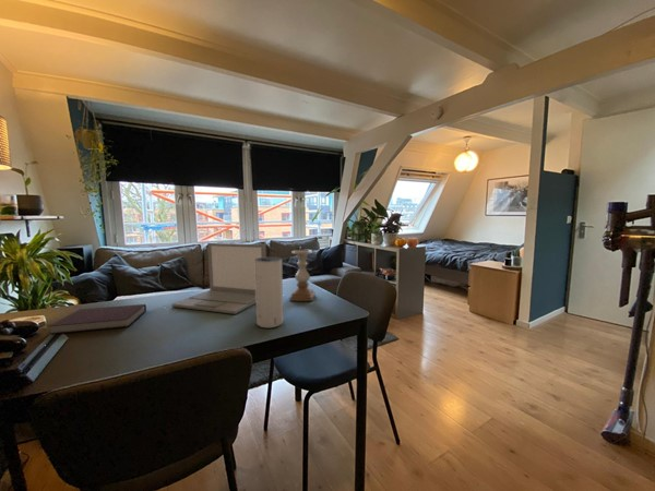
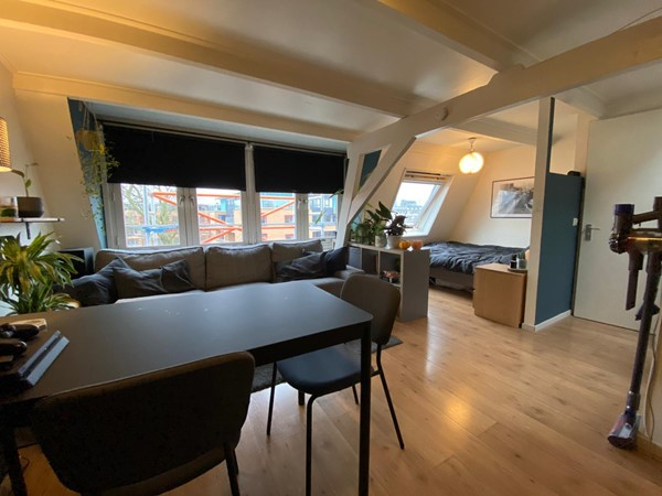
- speaker (269, 290)
- notebook (103, 316)
- laptop (221, 274)
- candle holder (302, 274)
